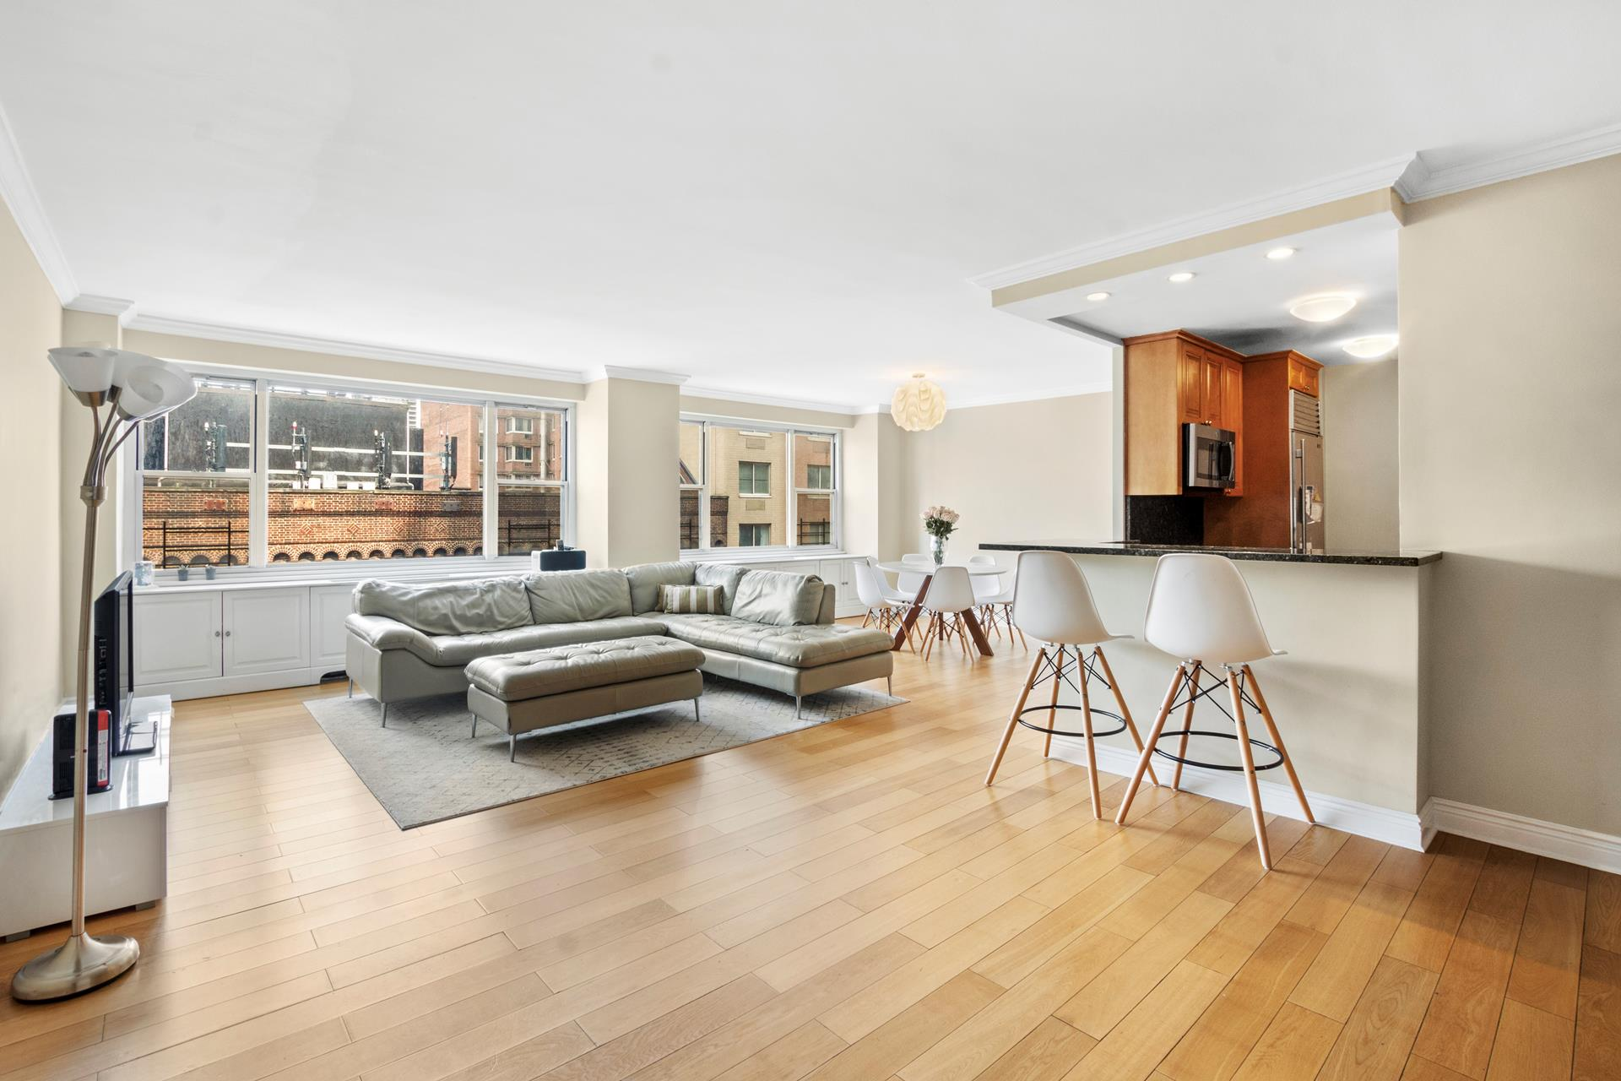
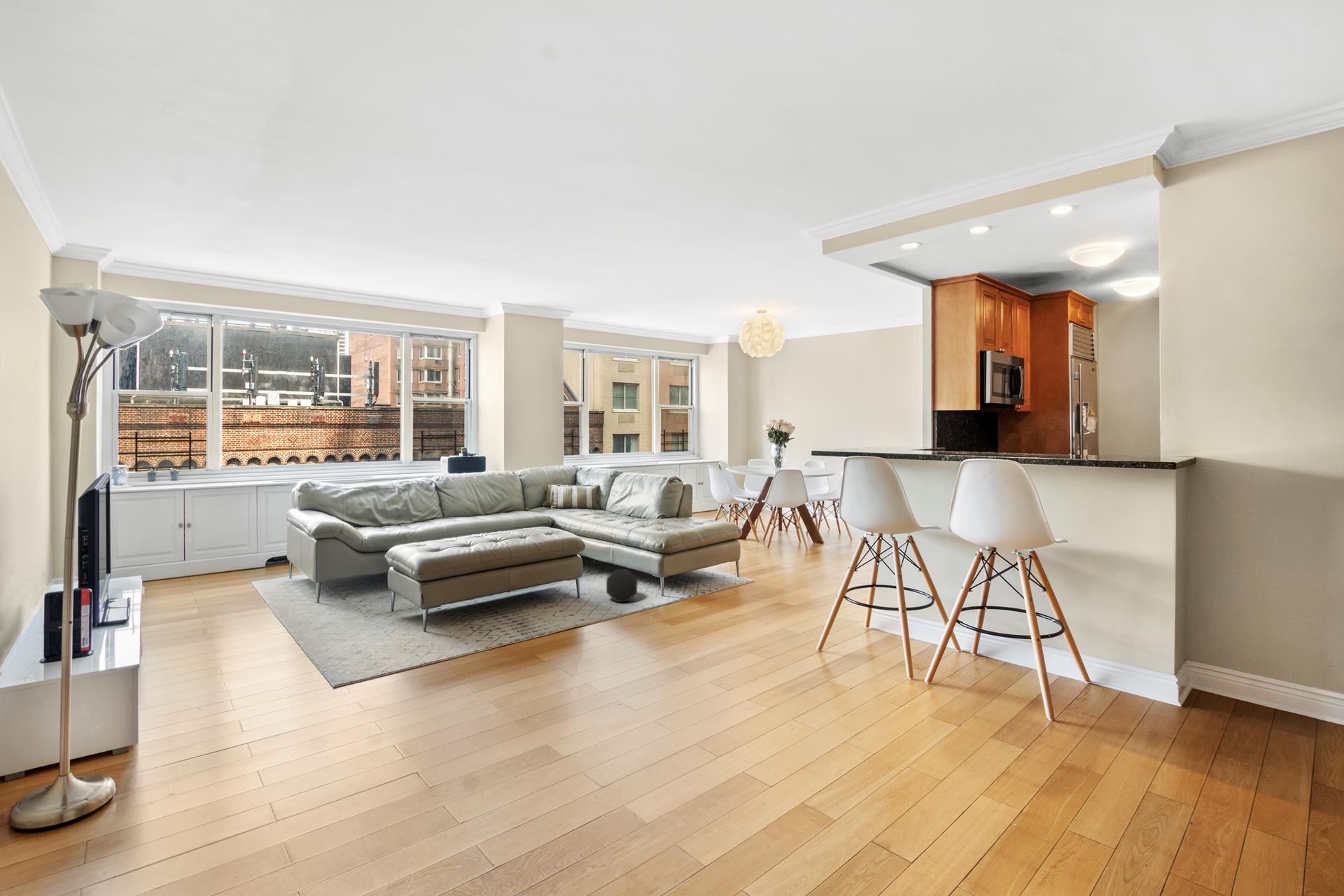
+ ball (622, 585)
